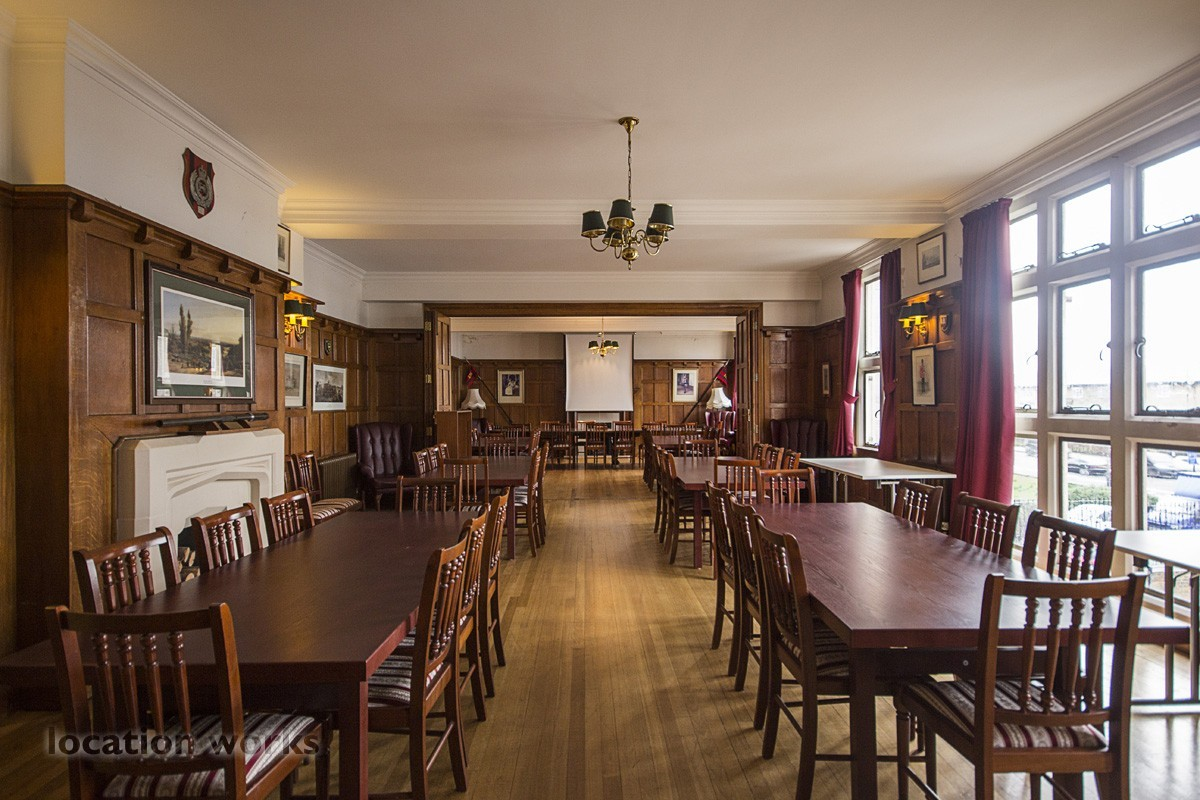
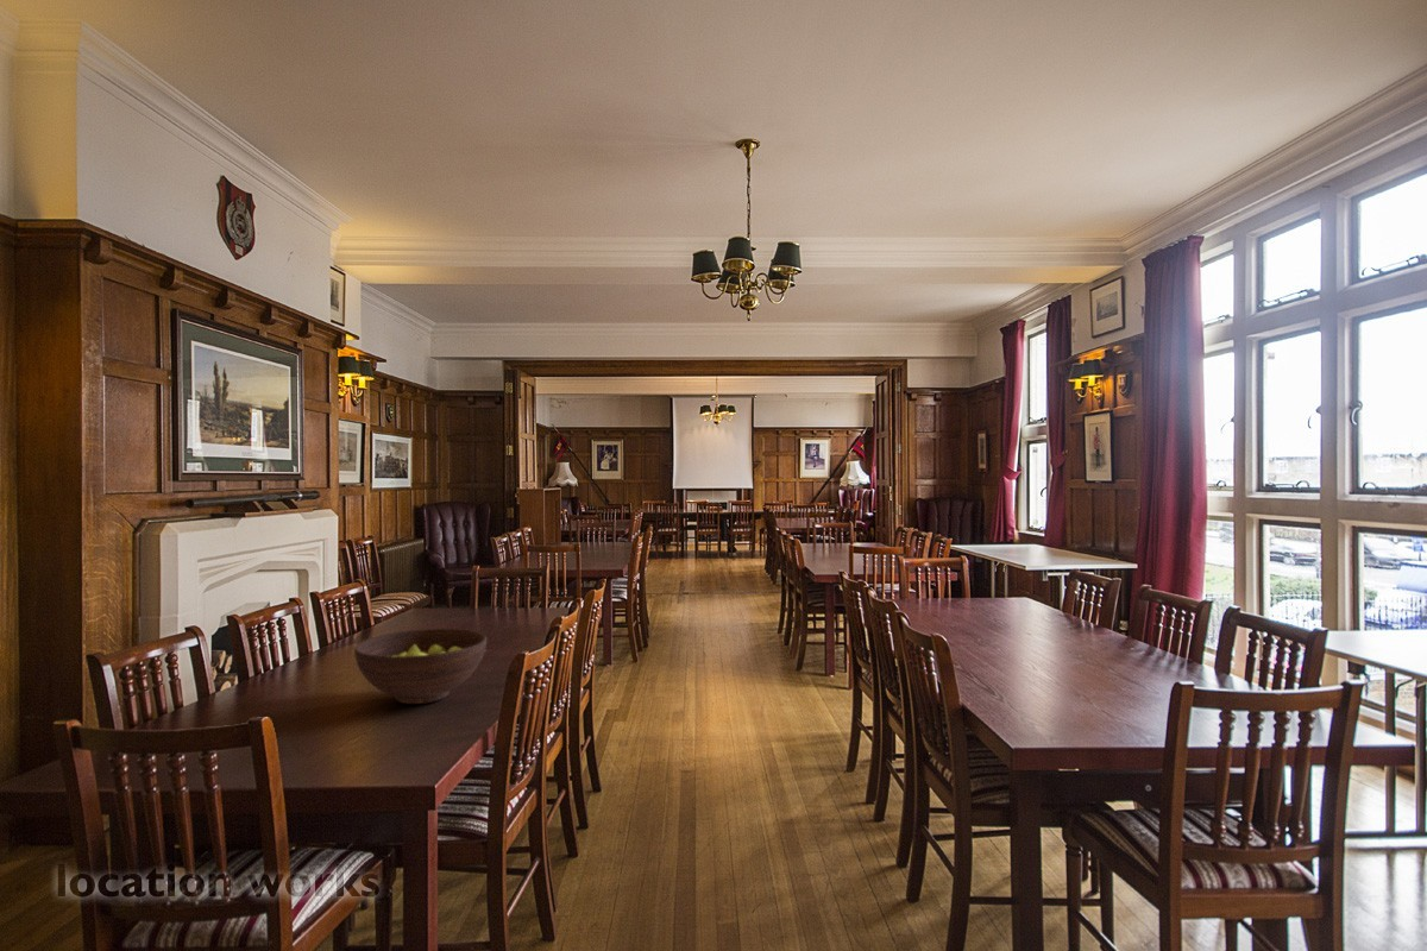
+ fruit bowl (422, 669)
